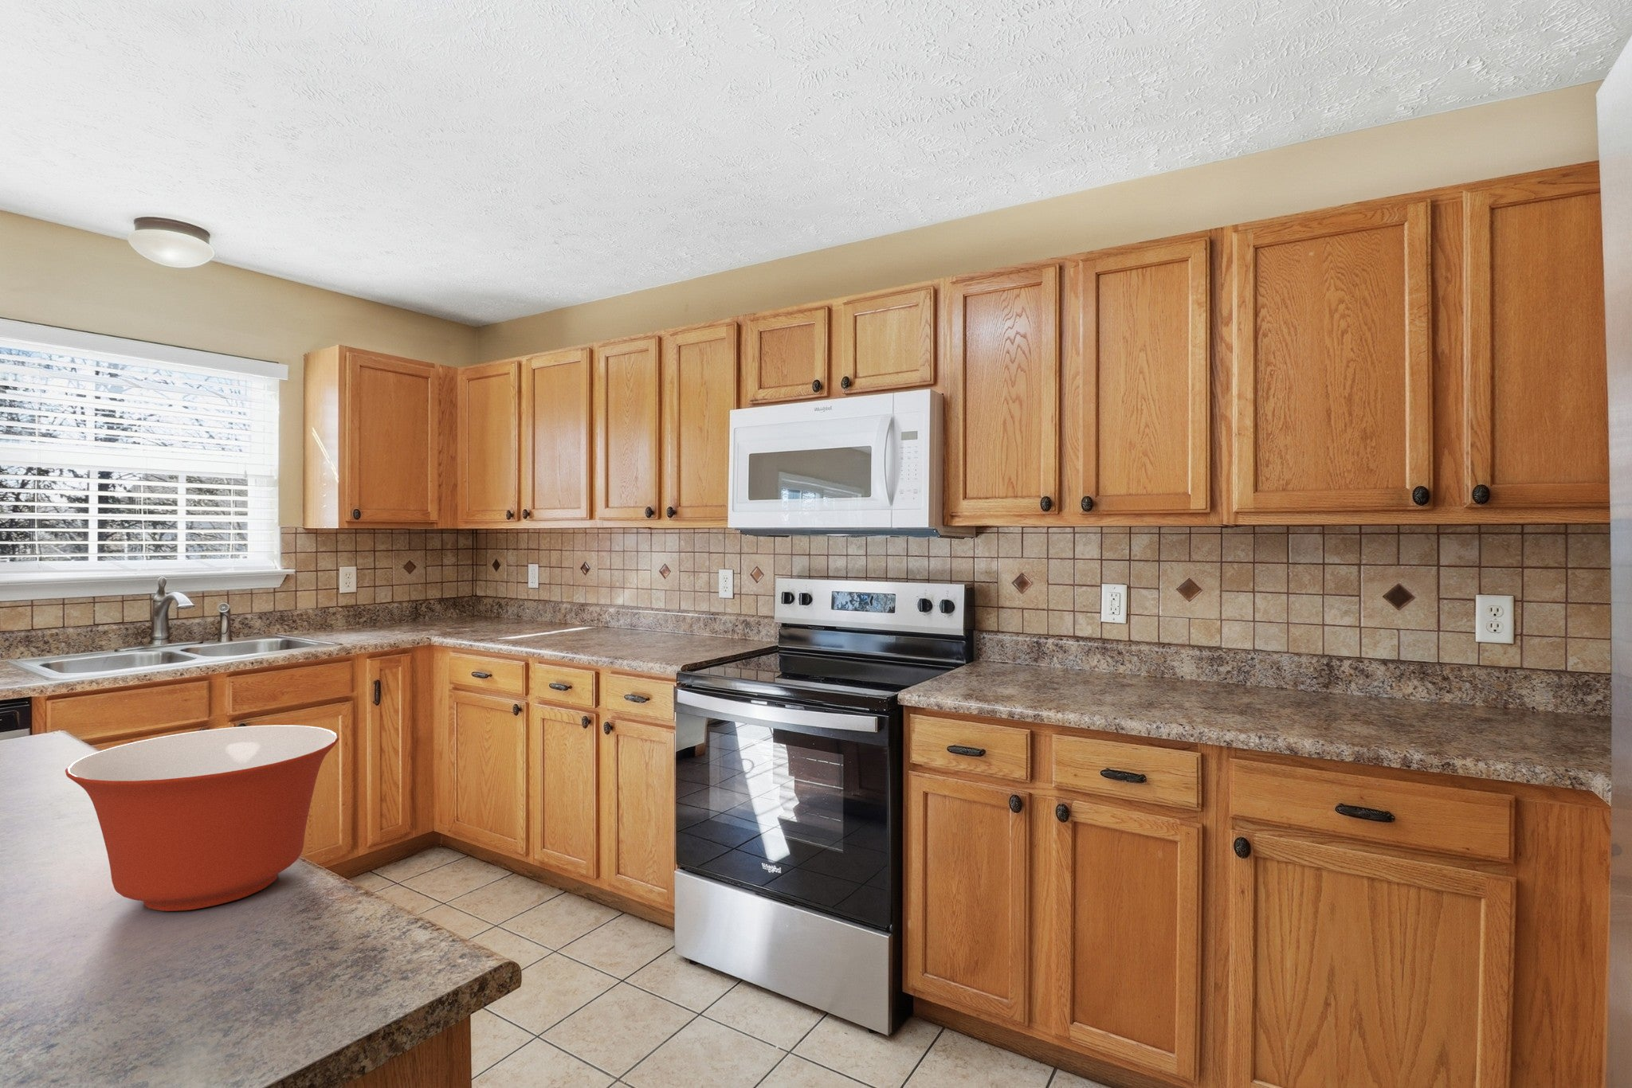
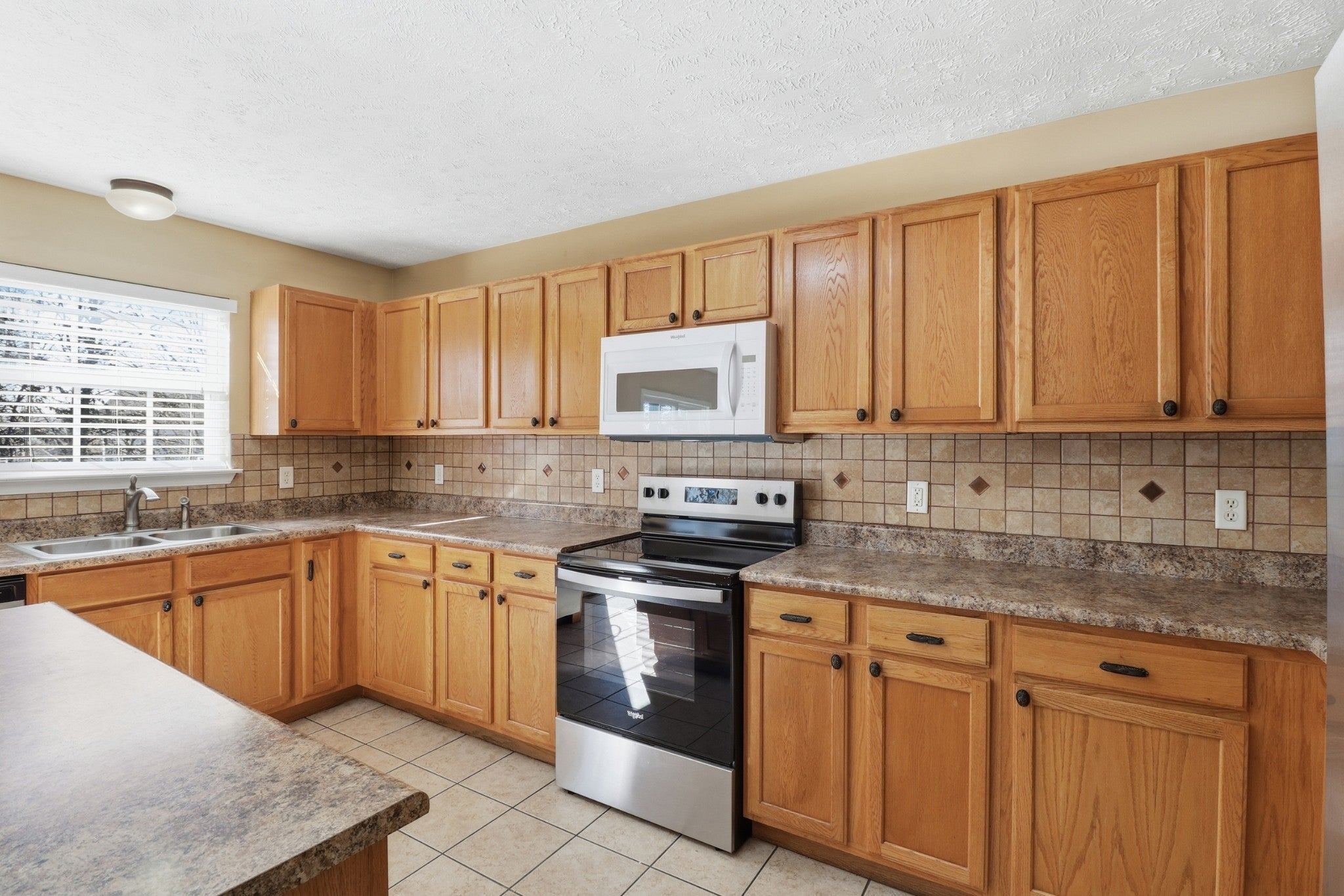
- mixing bowl (212, 817)
